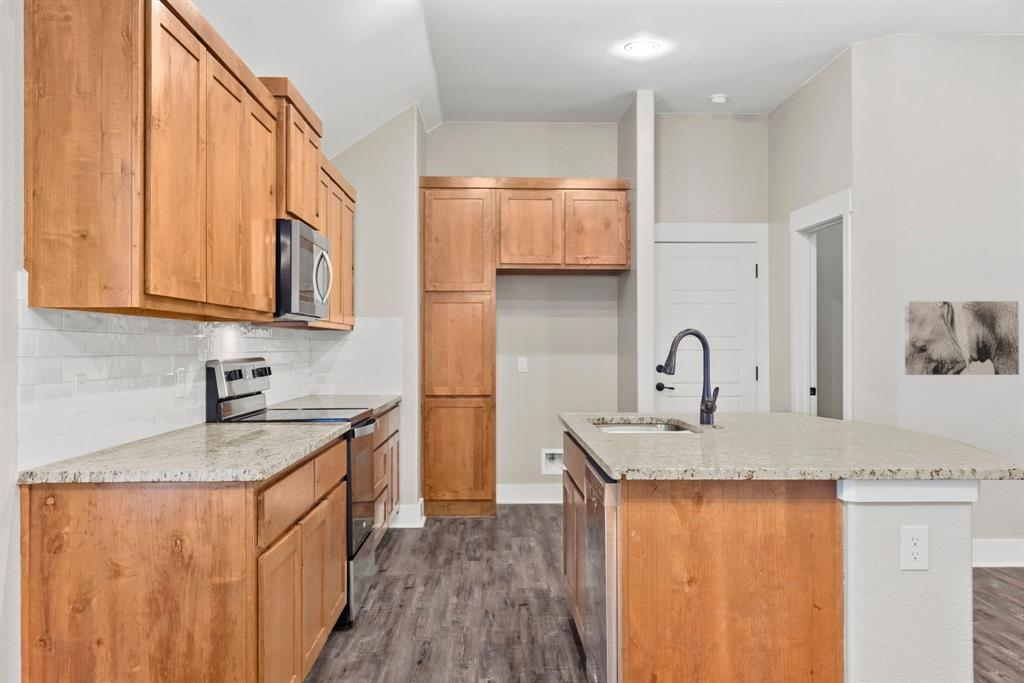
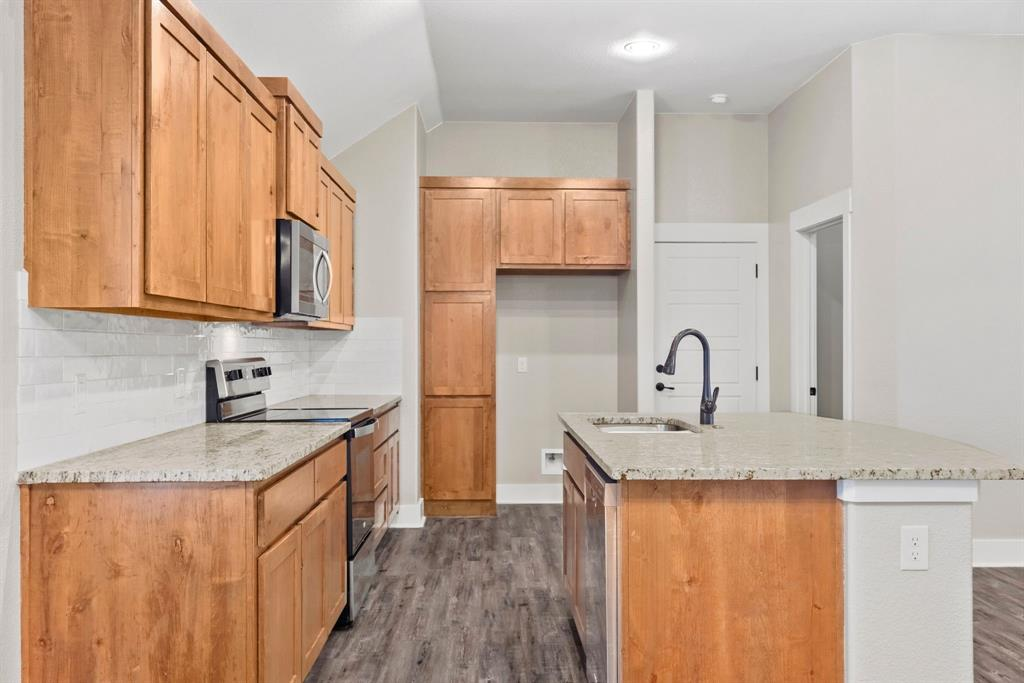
- wall art (961, 338)
